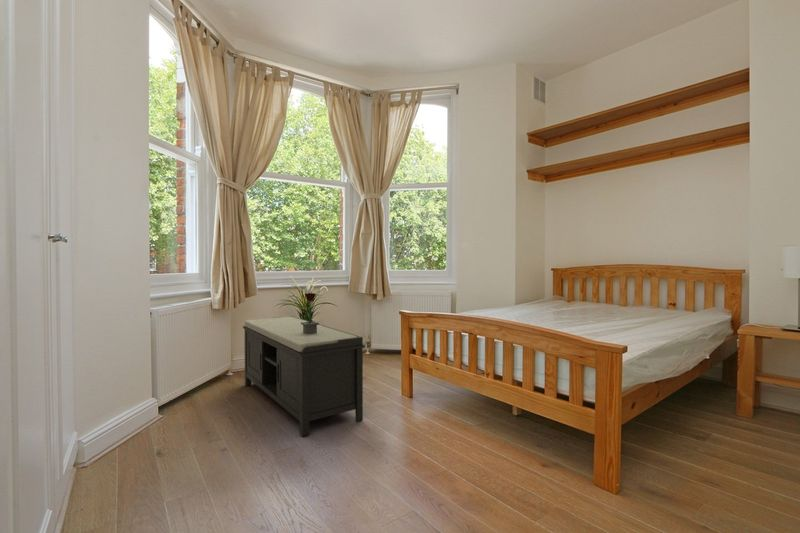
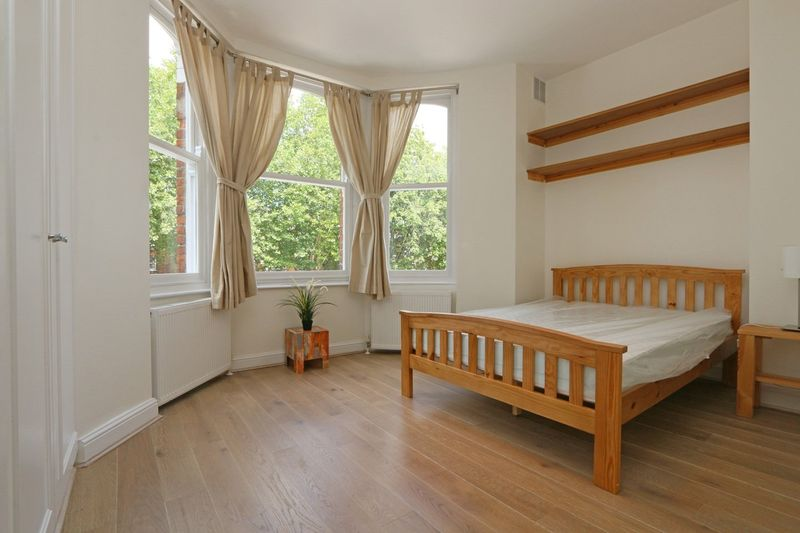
- bench (296, 363)
- potted flower (310, 312)
